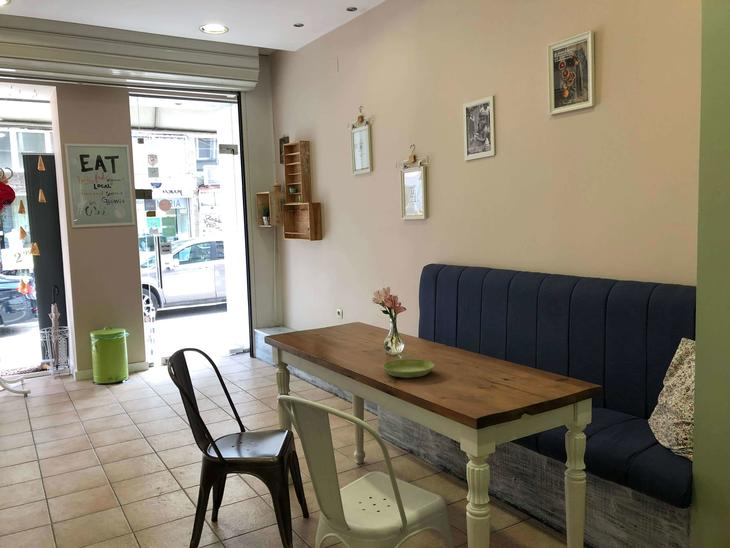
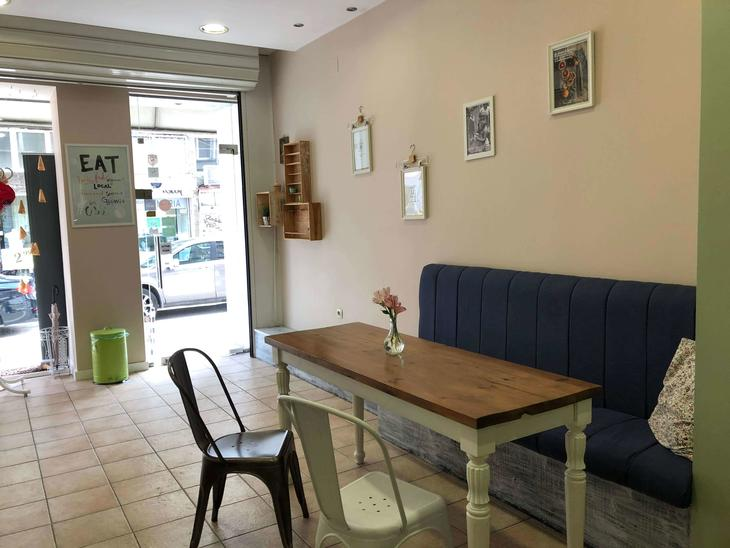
- saucer (408, 368)
